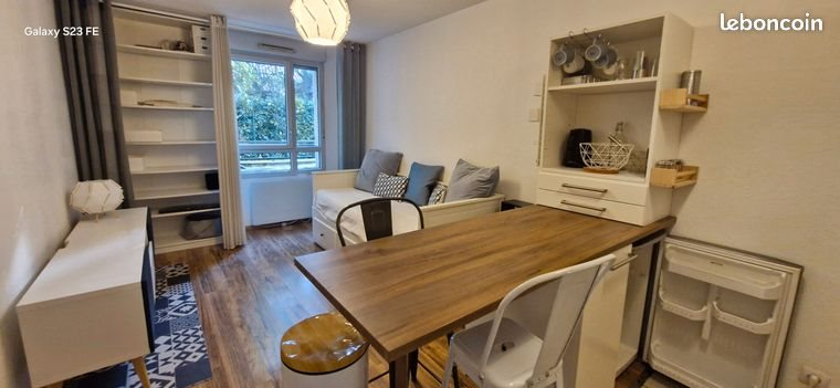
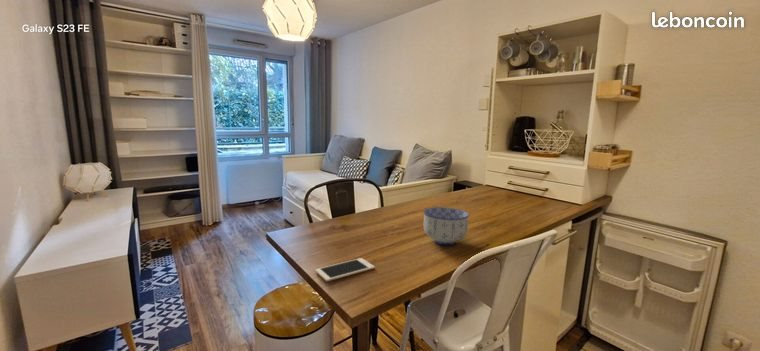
+ cell phone (345, 268)
+ bowl (445, 227)
